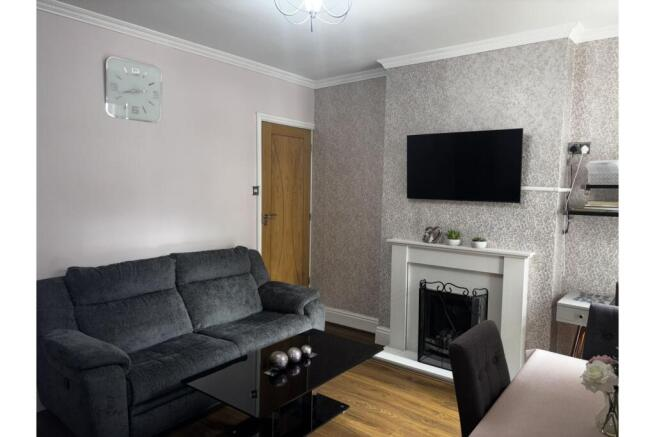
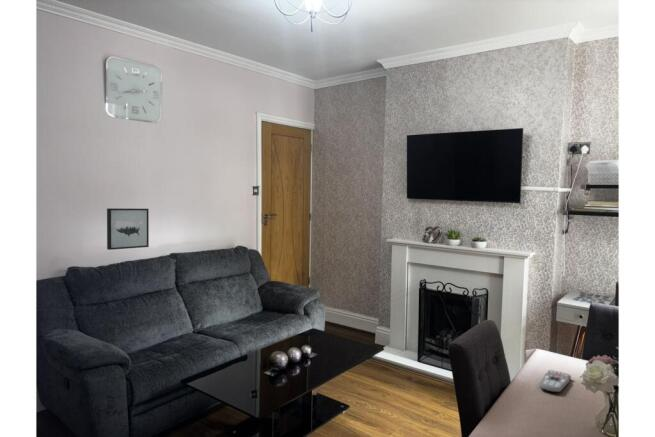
+ wall art (128, 228)
+ remote control (554, 381)
